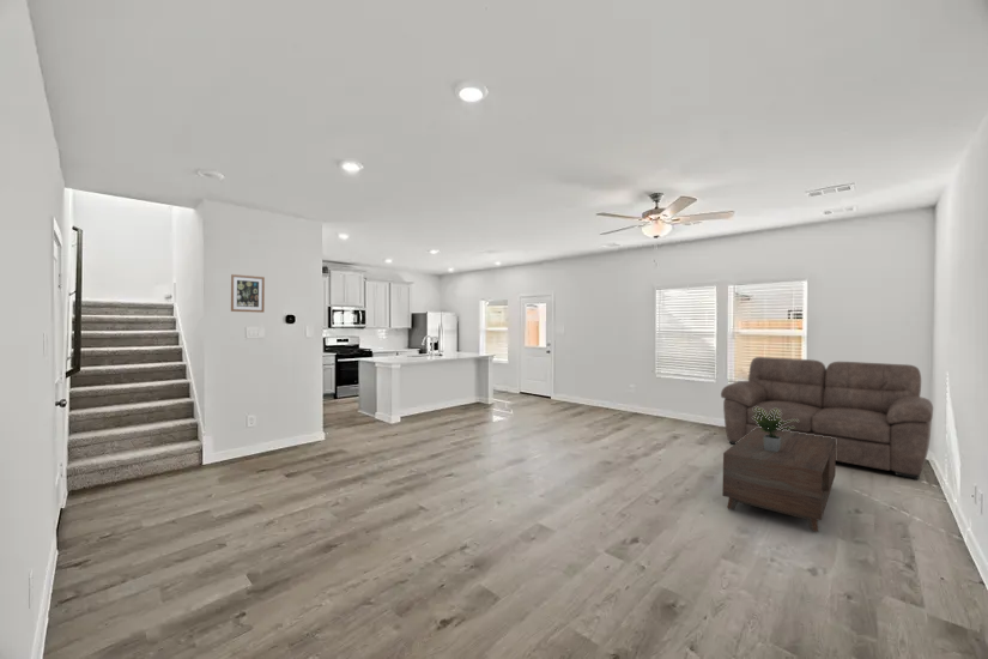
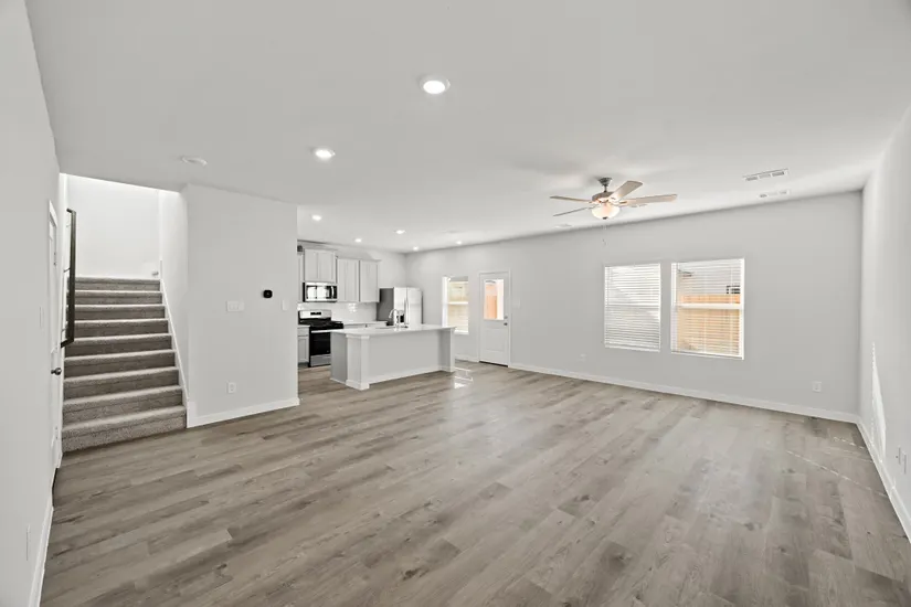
- coffee table (783, 451)
- sofa (819, 406)
- wall art (248, 294)
